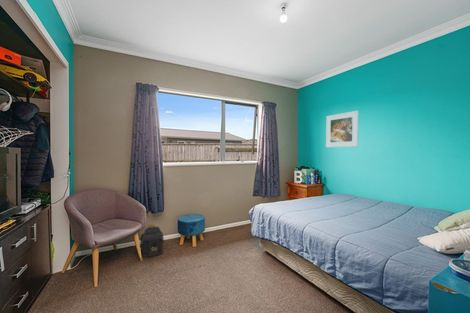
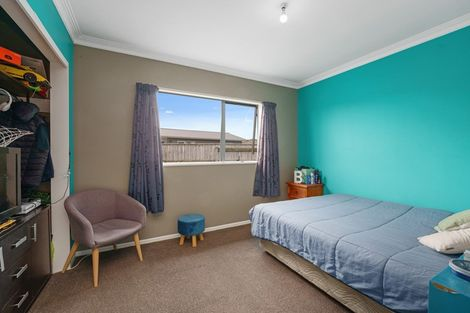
- backpack (152, 237)
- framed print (341, 130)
